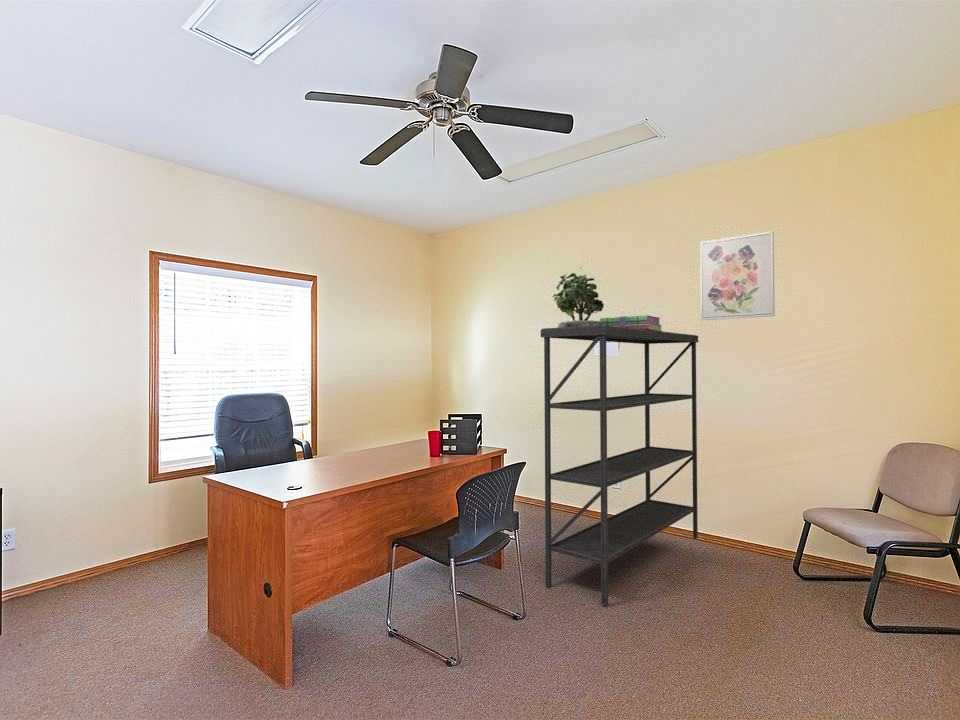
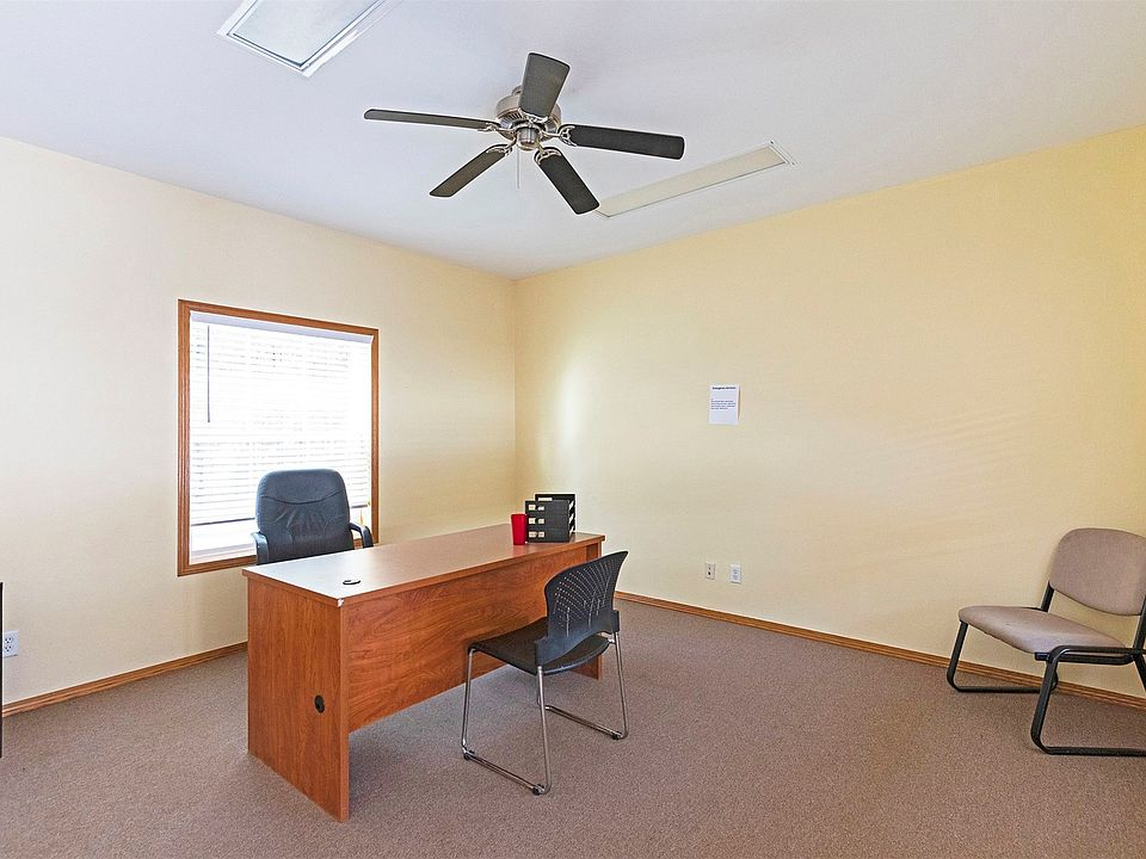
- shelving unit (630, 451)
- wall art (736, 277)
- stack of books (630, 324)
- potted plant (578, 297)
